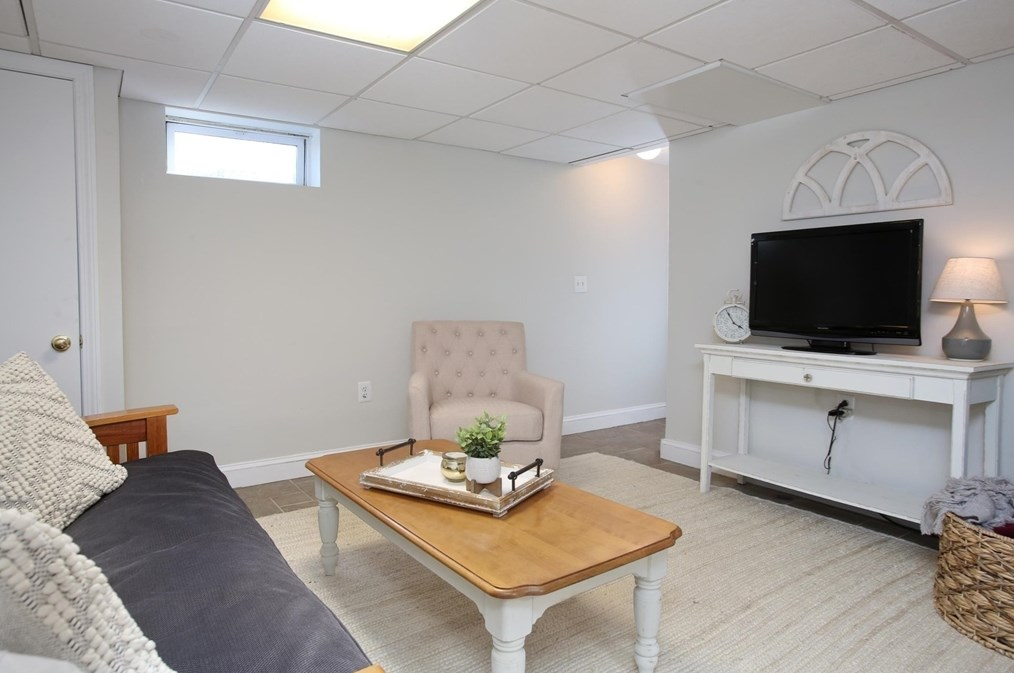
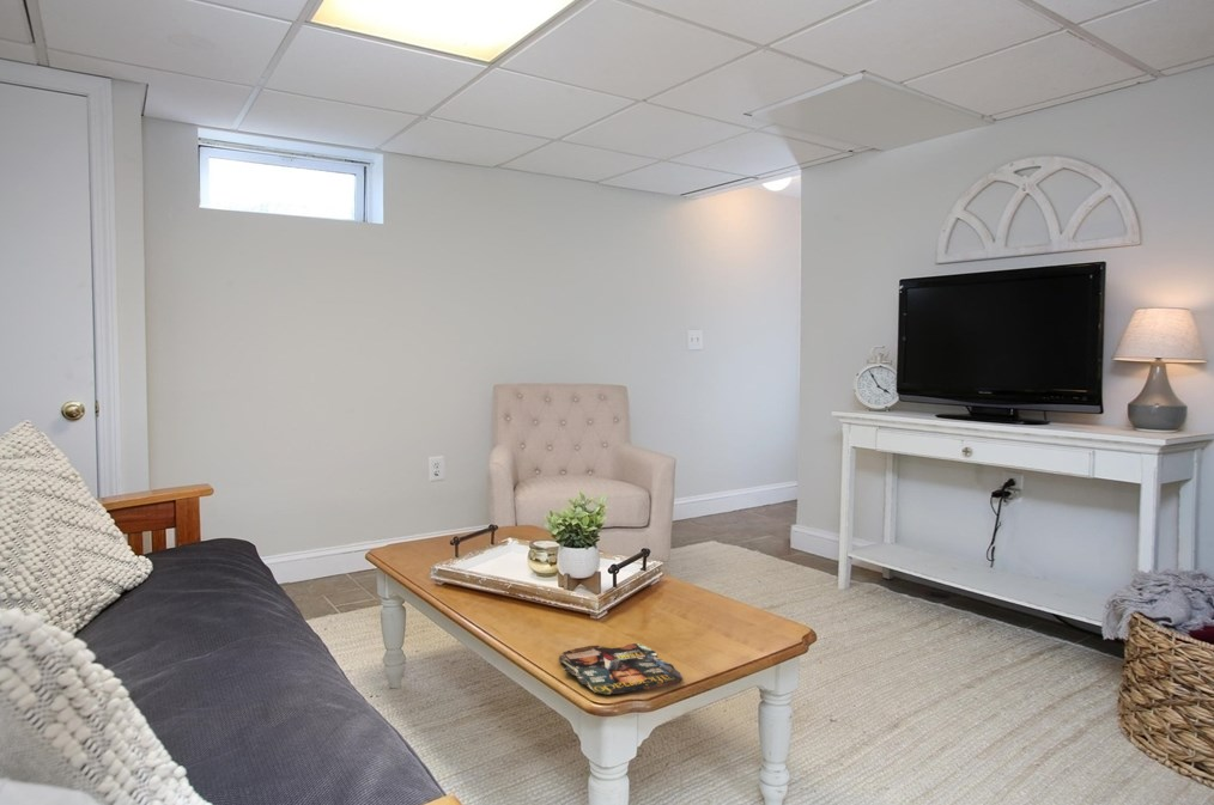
+ magazine (619, 661)
